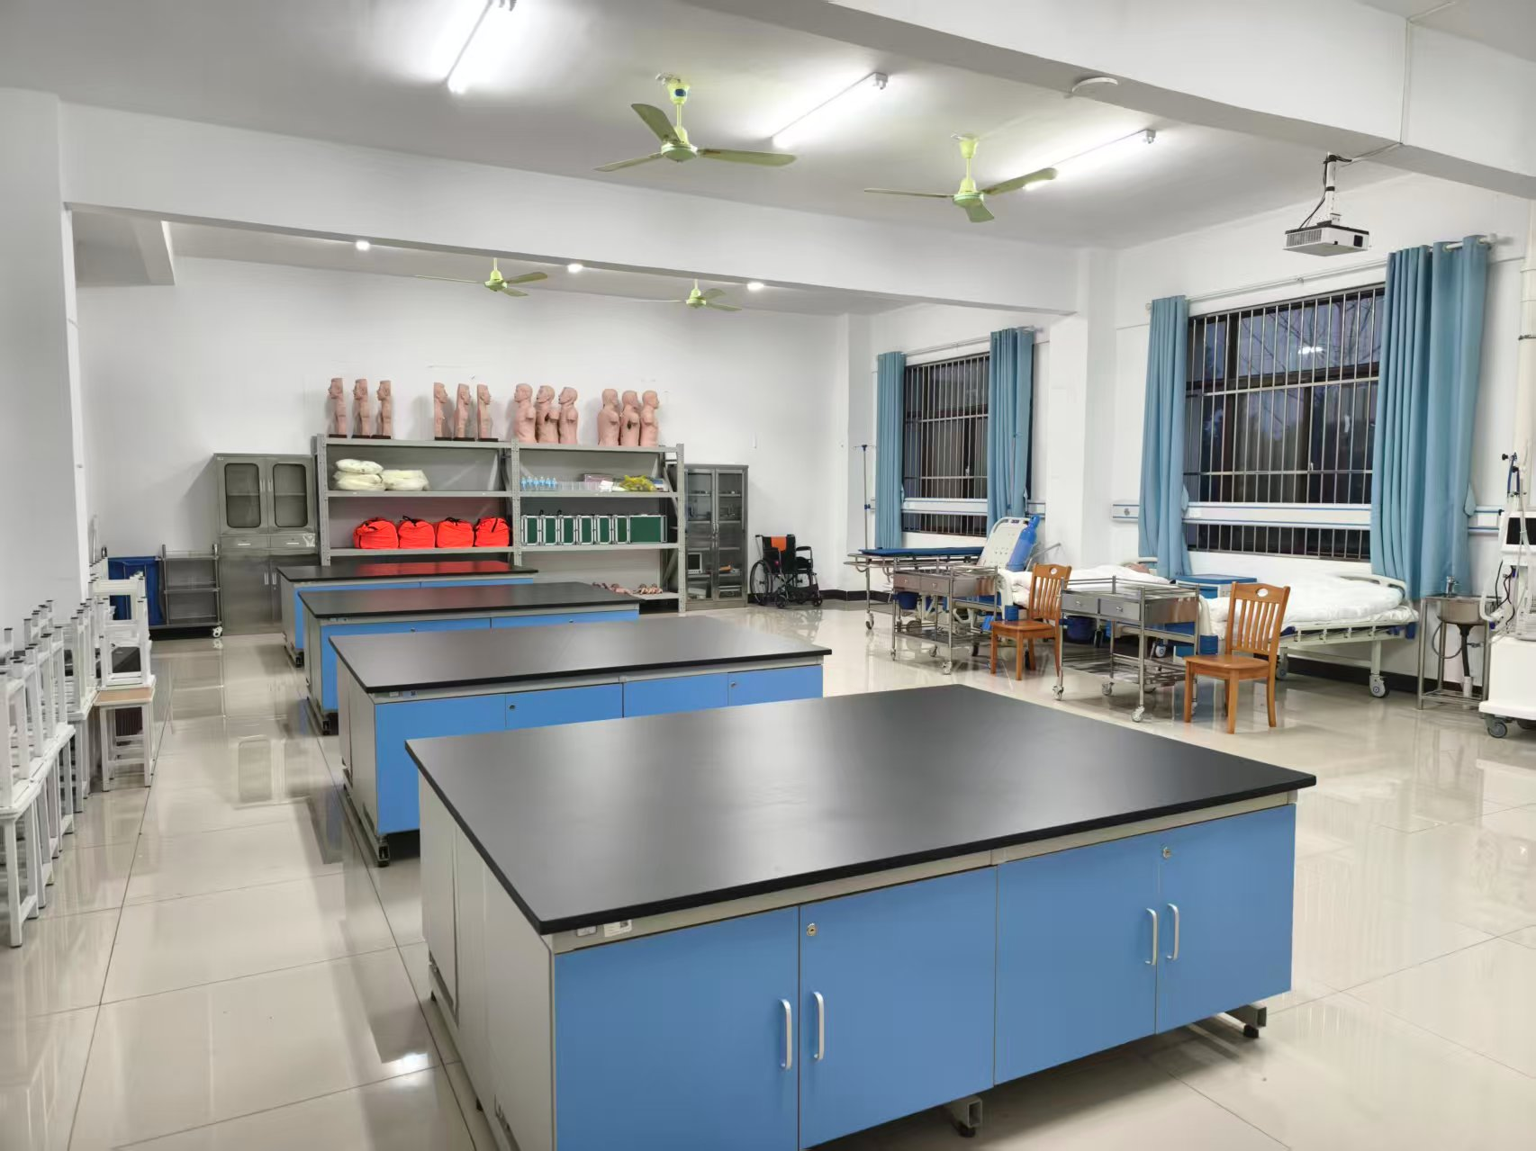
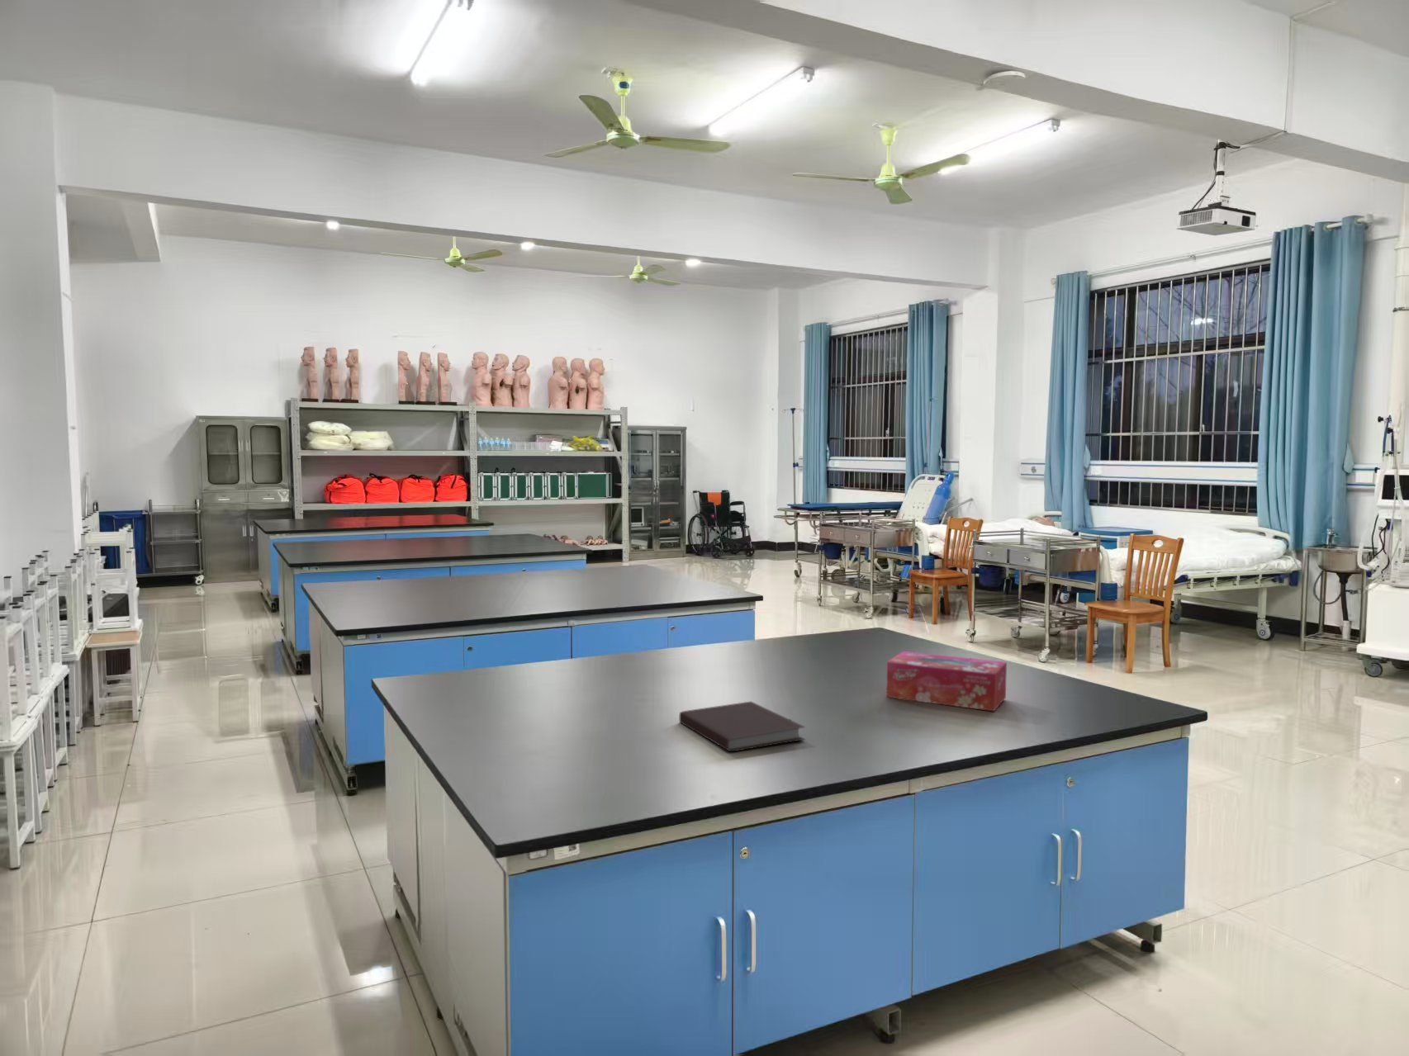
+ tissue box (945, 680)
+ notebook (740, 725)
